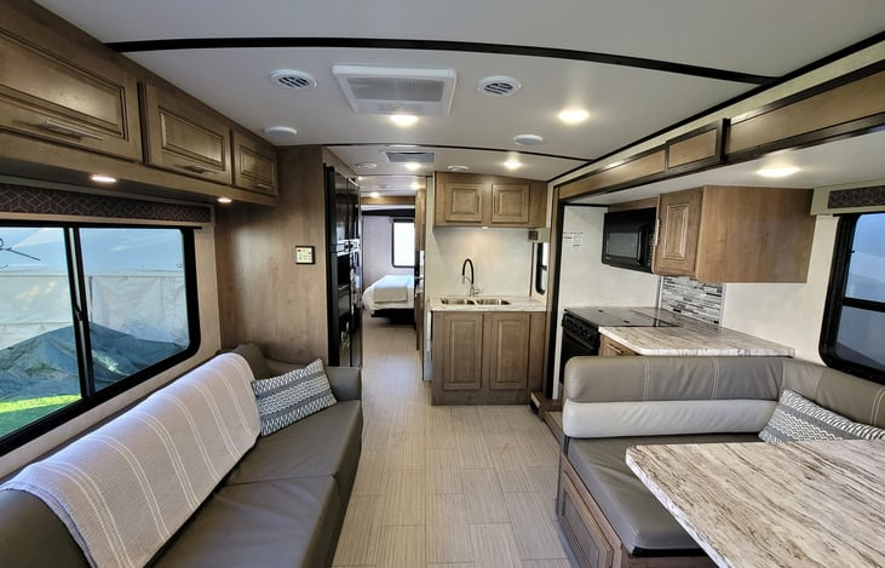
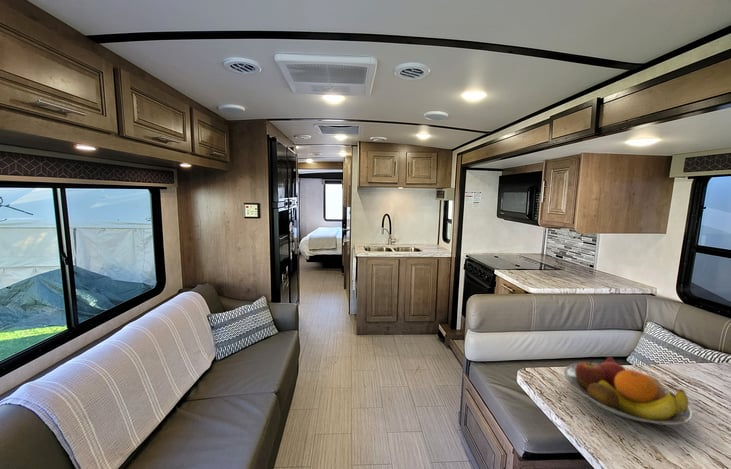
+ fruit bowl (621, 384)
